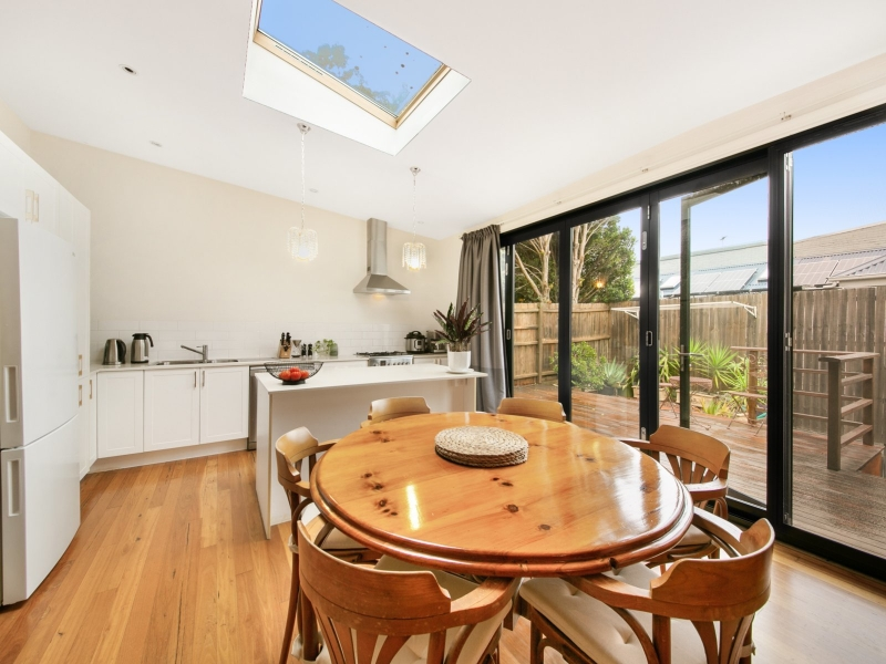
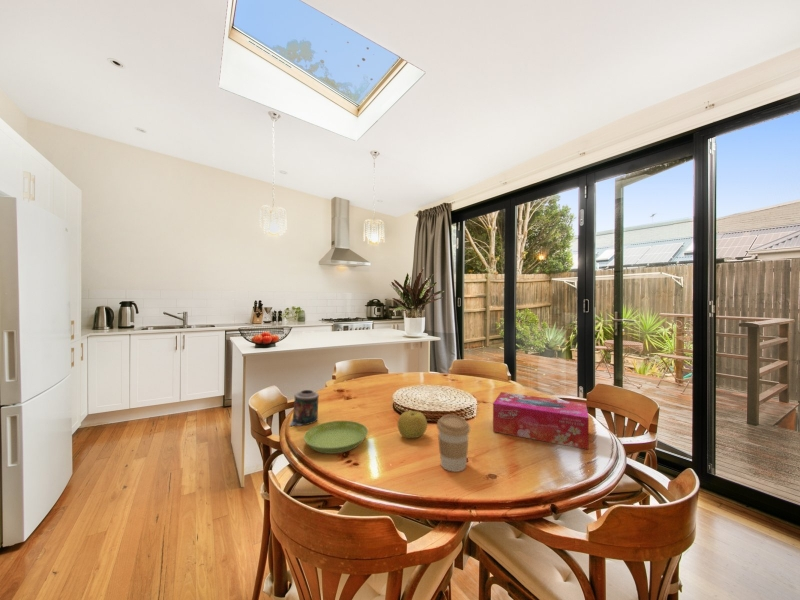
+ coffee cup (453, 442)
+ saucer (336, 437)
+ fruit (412, 424)
+ candle (302, 406)
+ tissue box (539, 417)
